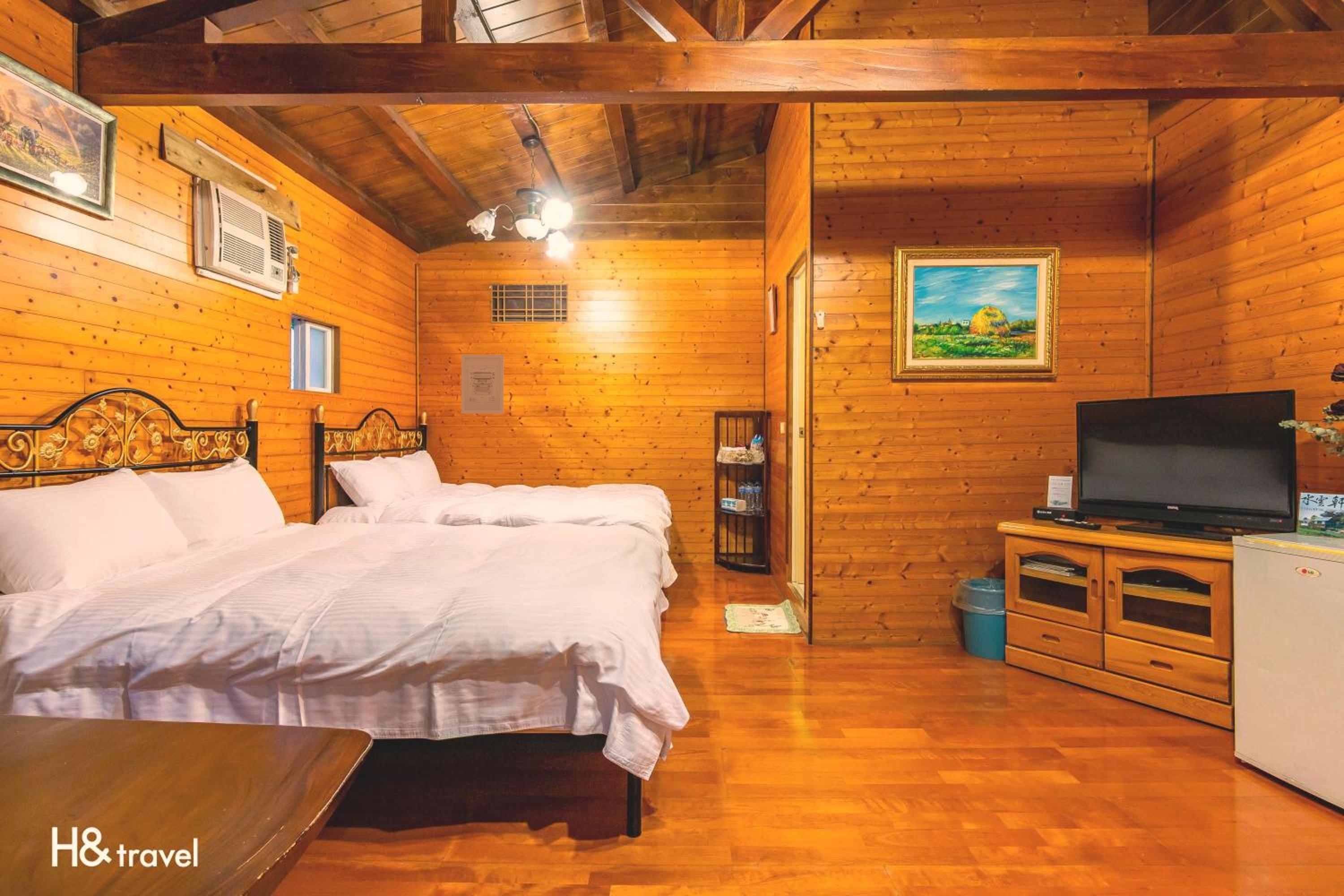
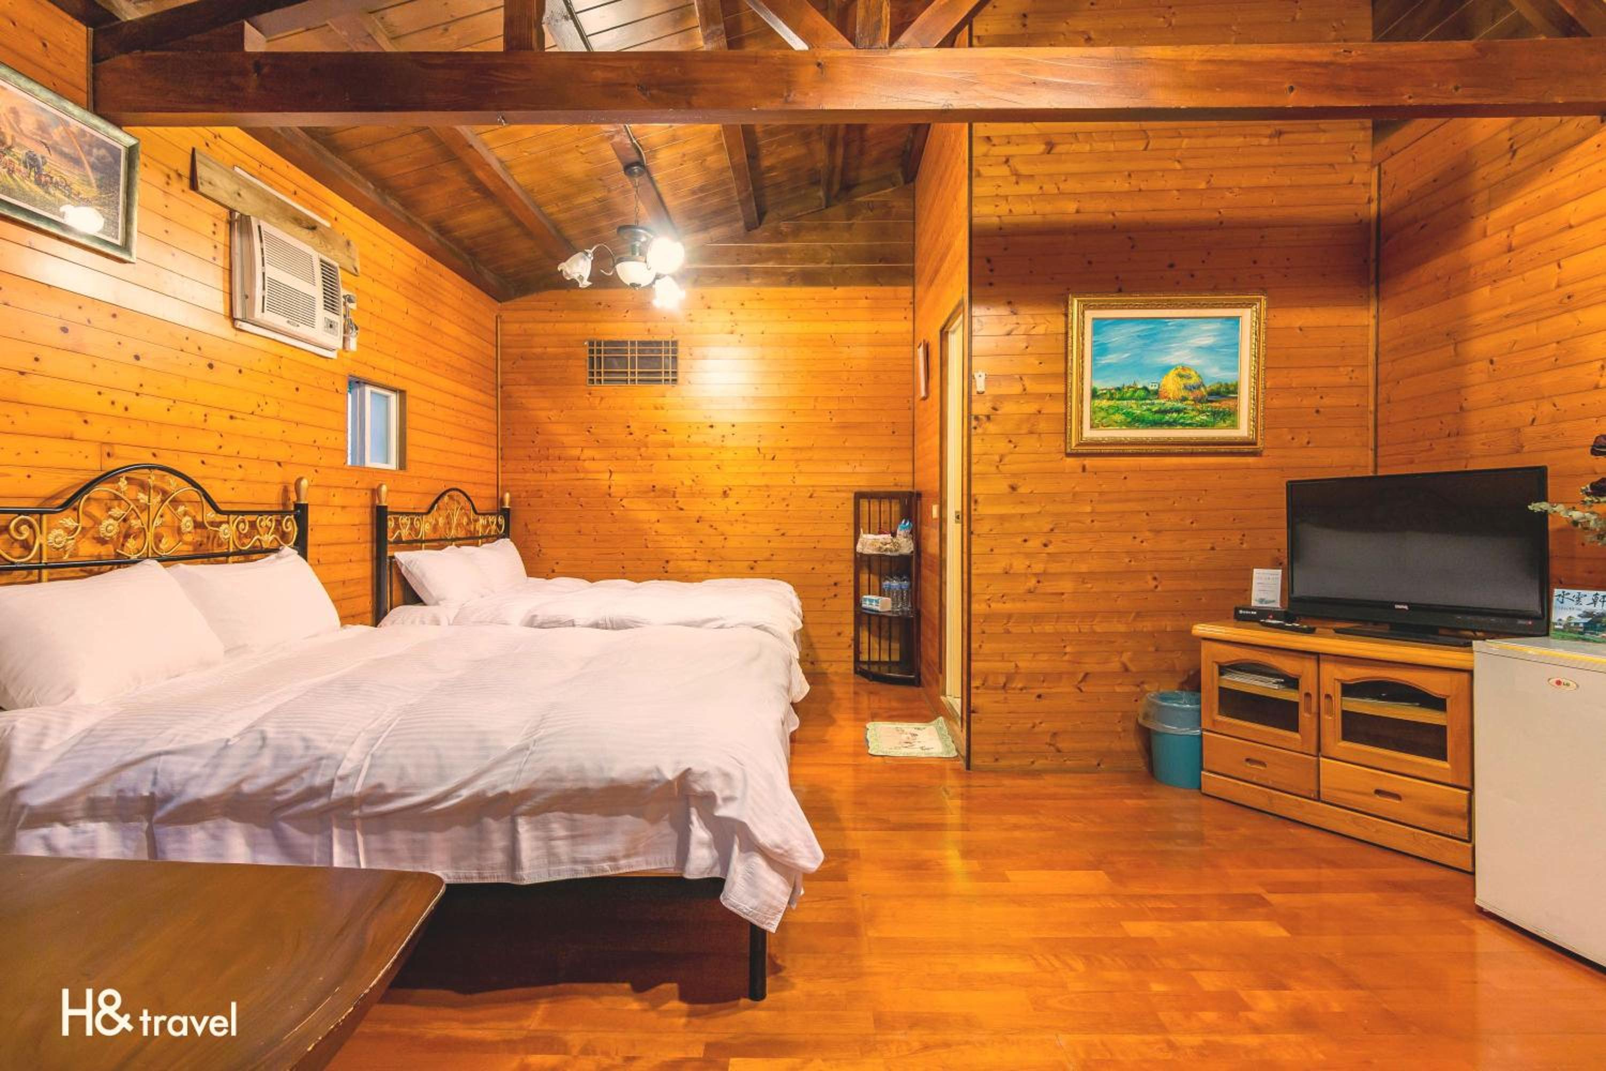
- wall art (482, 384)
